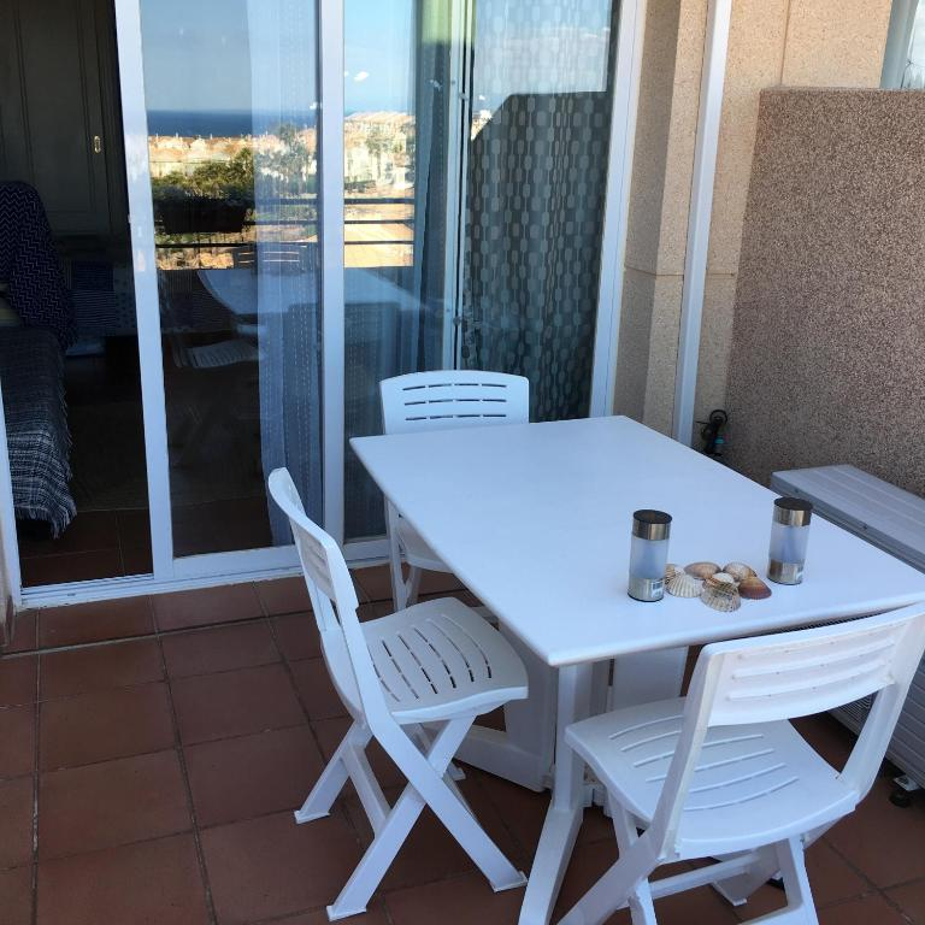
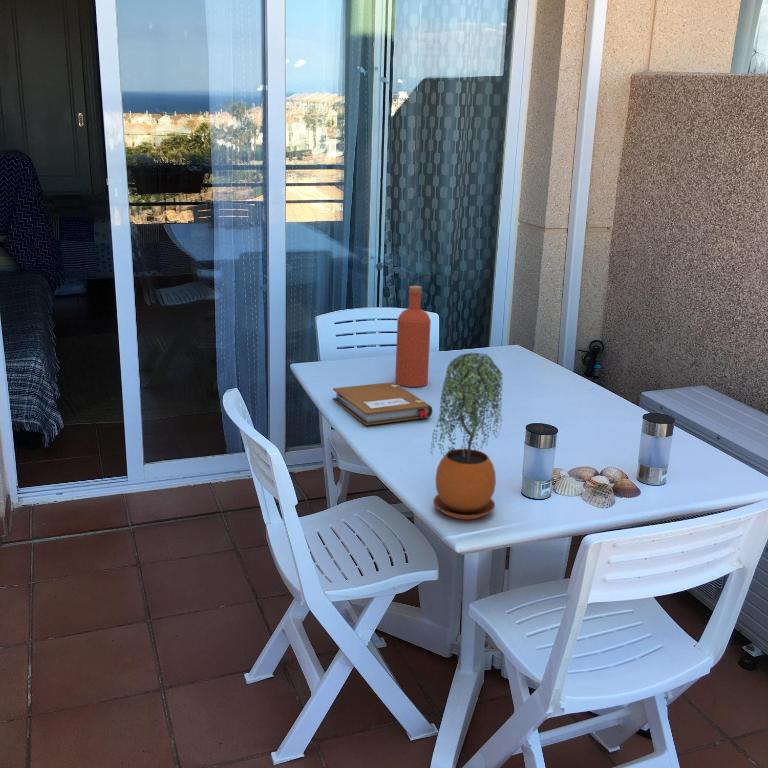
+ potted plant (464, 434)
+ notebook (382, 403)
+ bottle (413, 335)
